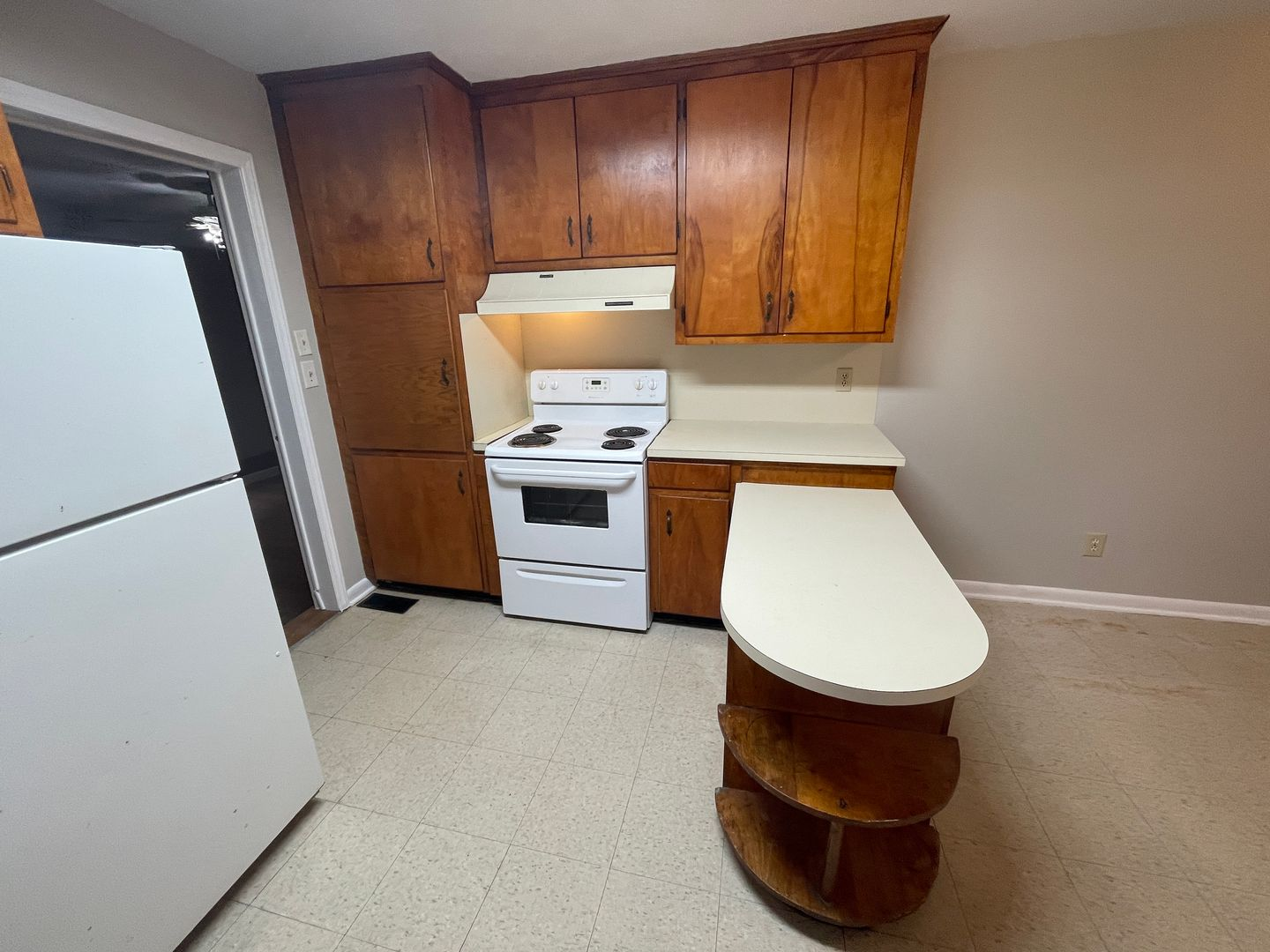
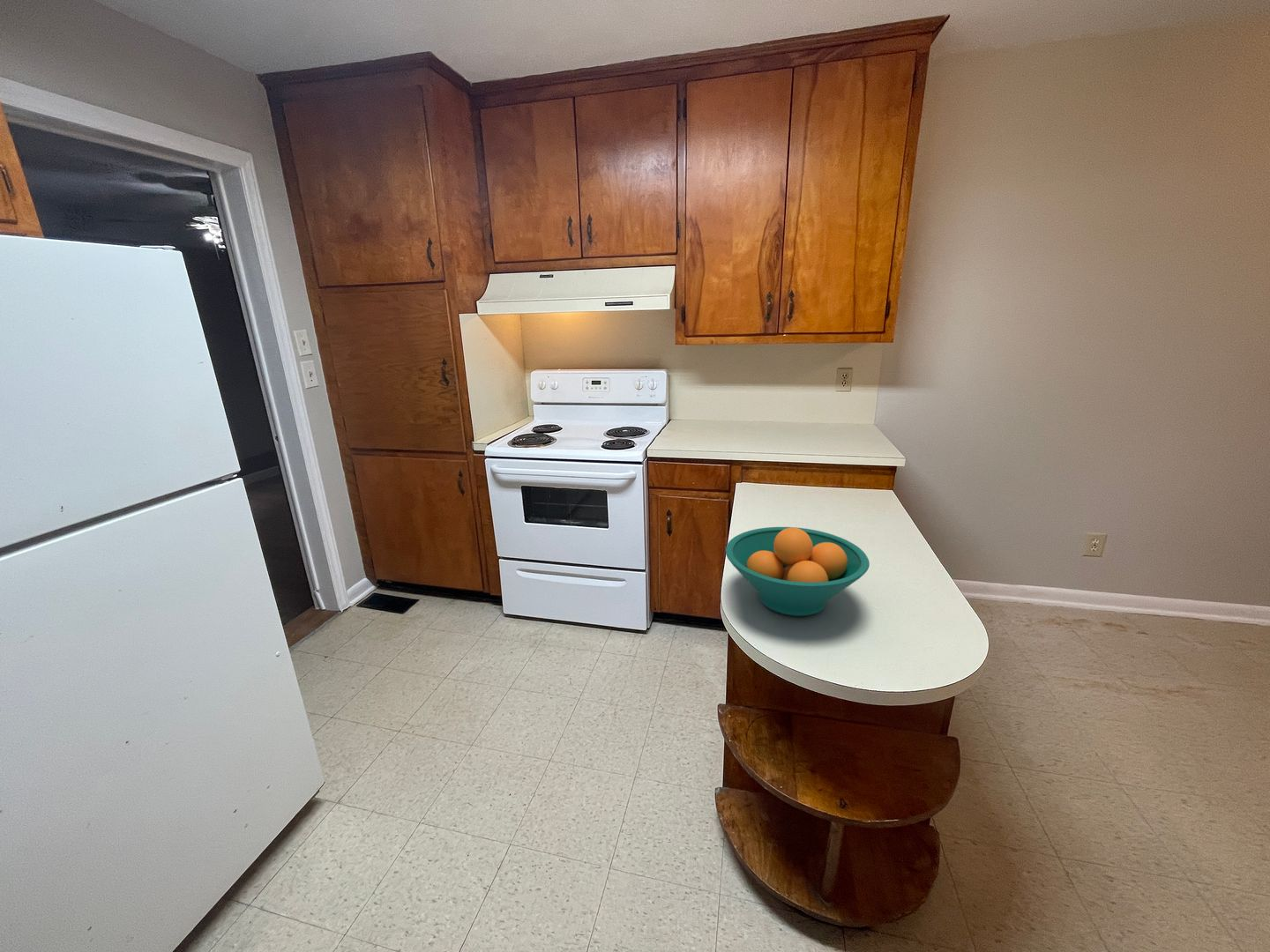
+ fruit bowl (793, 565)
